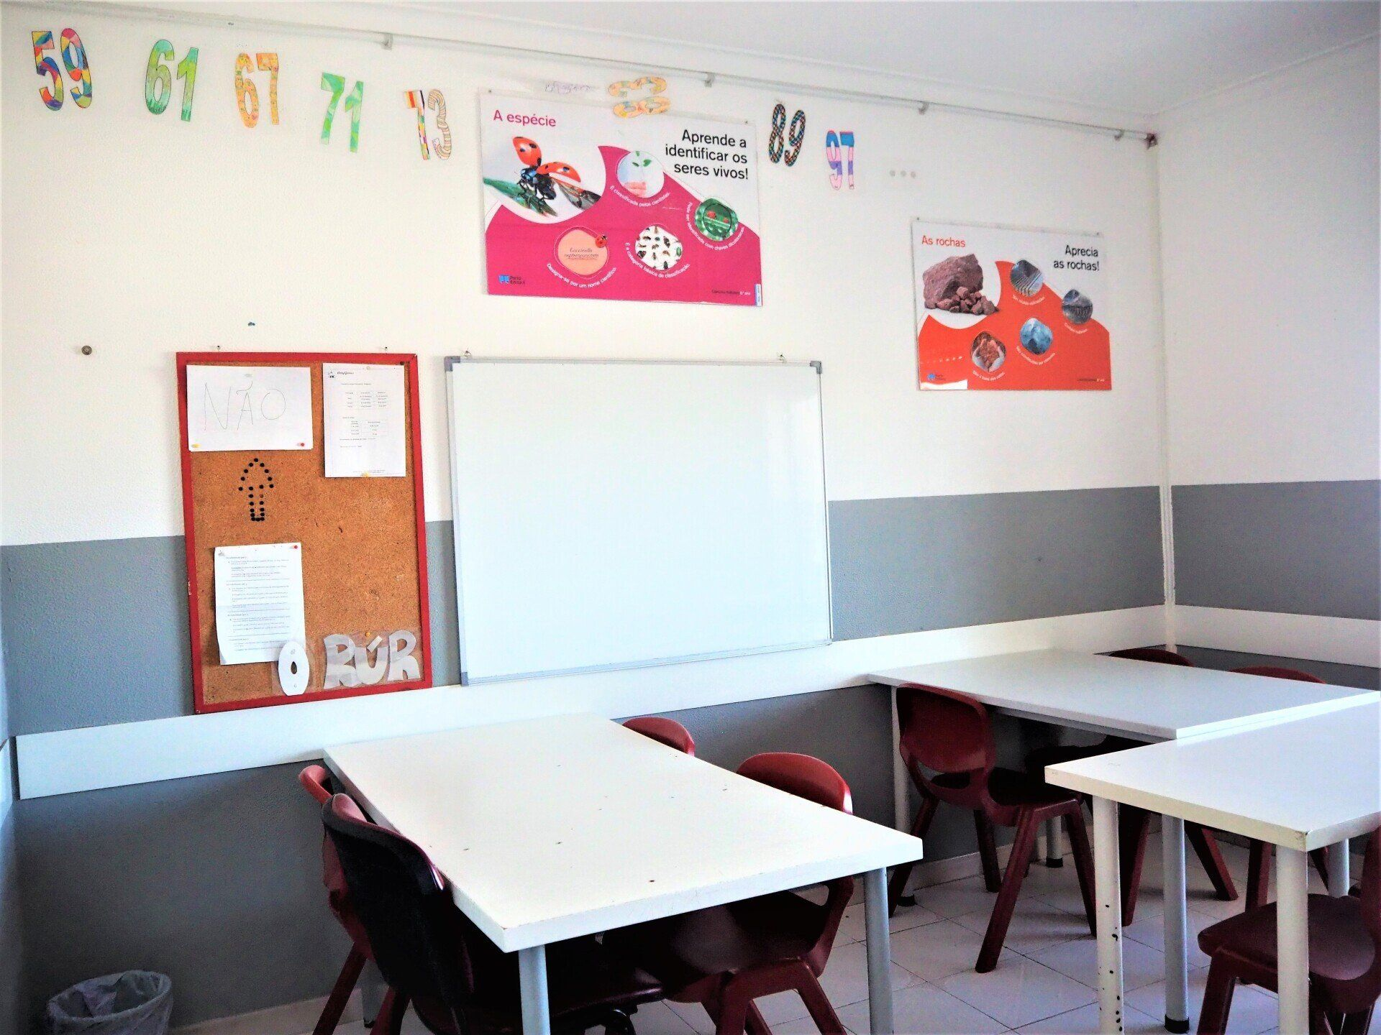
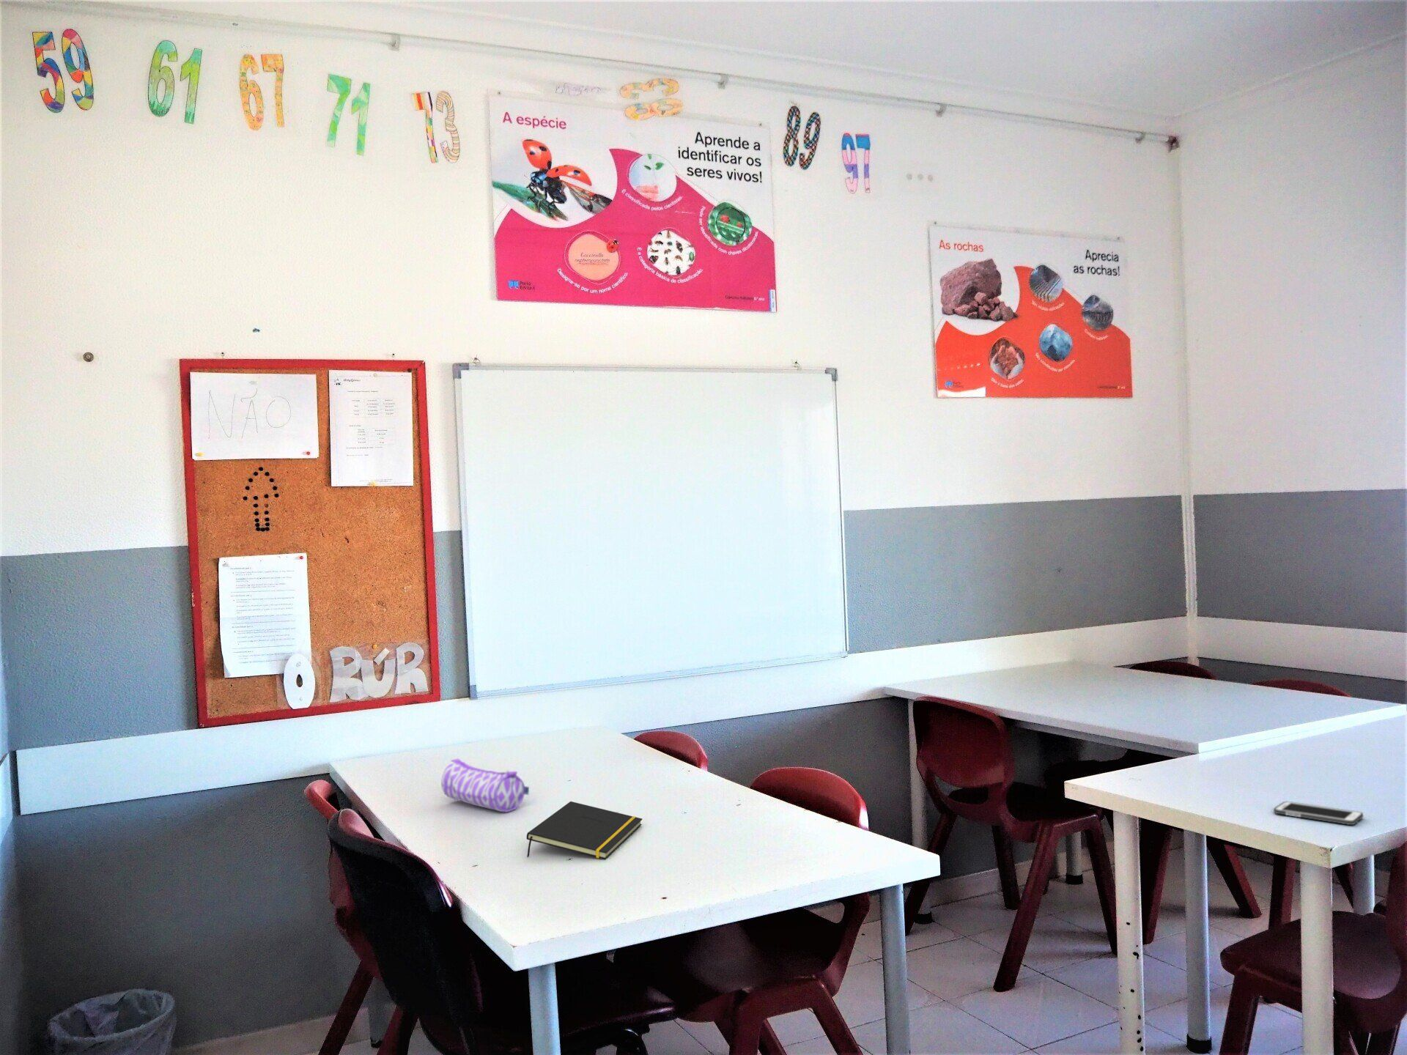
+ pencil case (482, 786)
+ notepad (586, 829)
+ cell phone (1317, 812)
